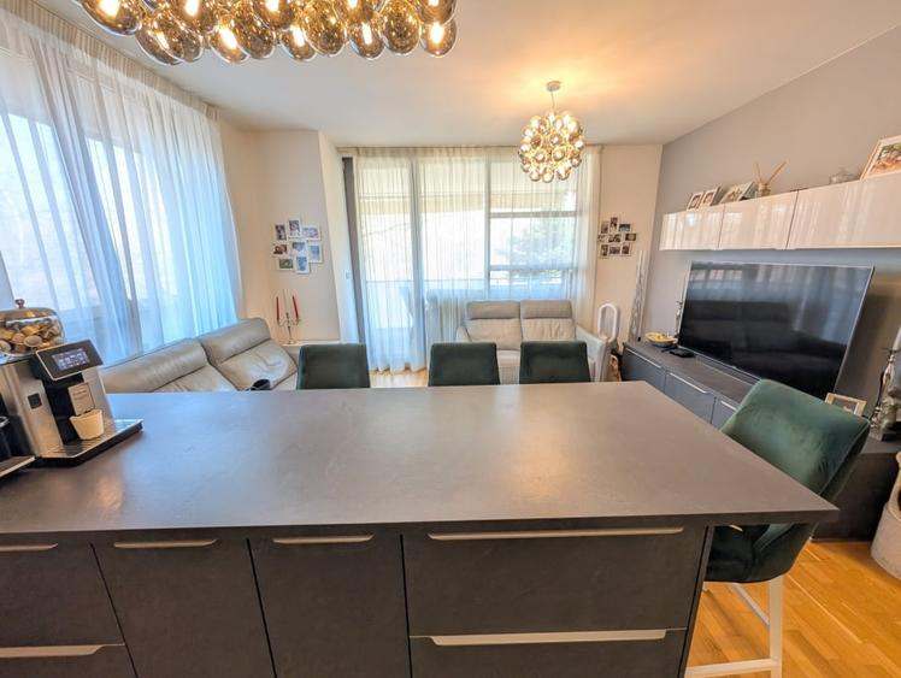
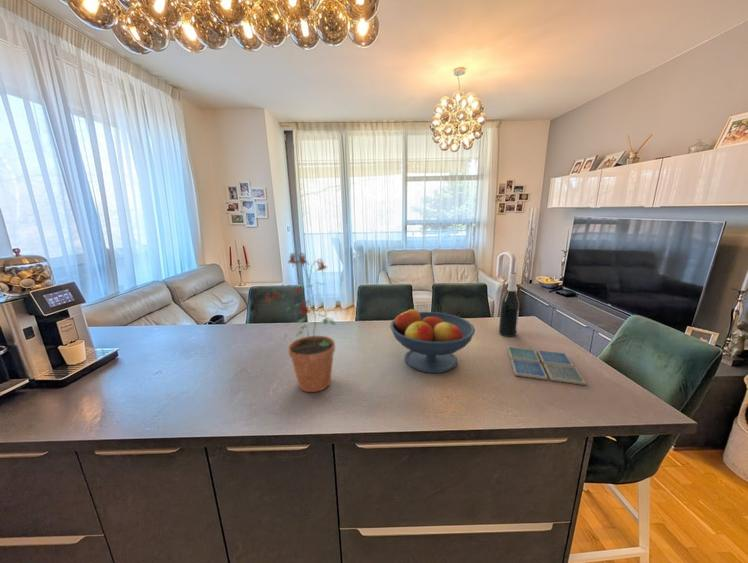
+ wine bottle (510, 303)
+ drink coaster (542, 363)
+ potted plant (304, 323)
+ fruit bowl (431, 336)
